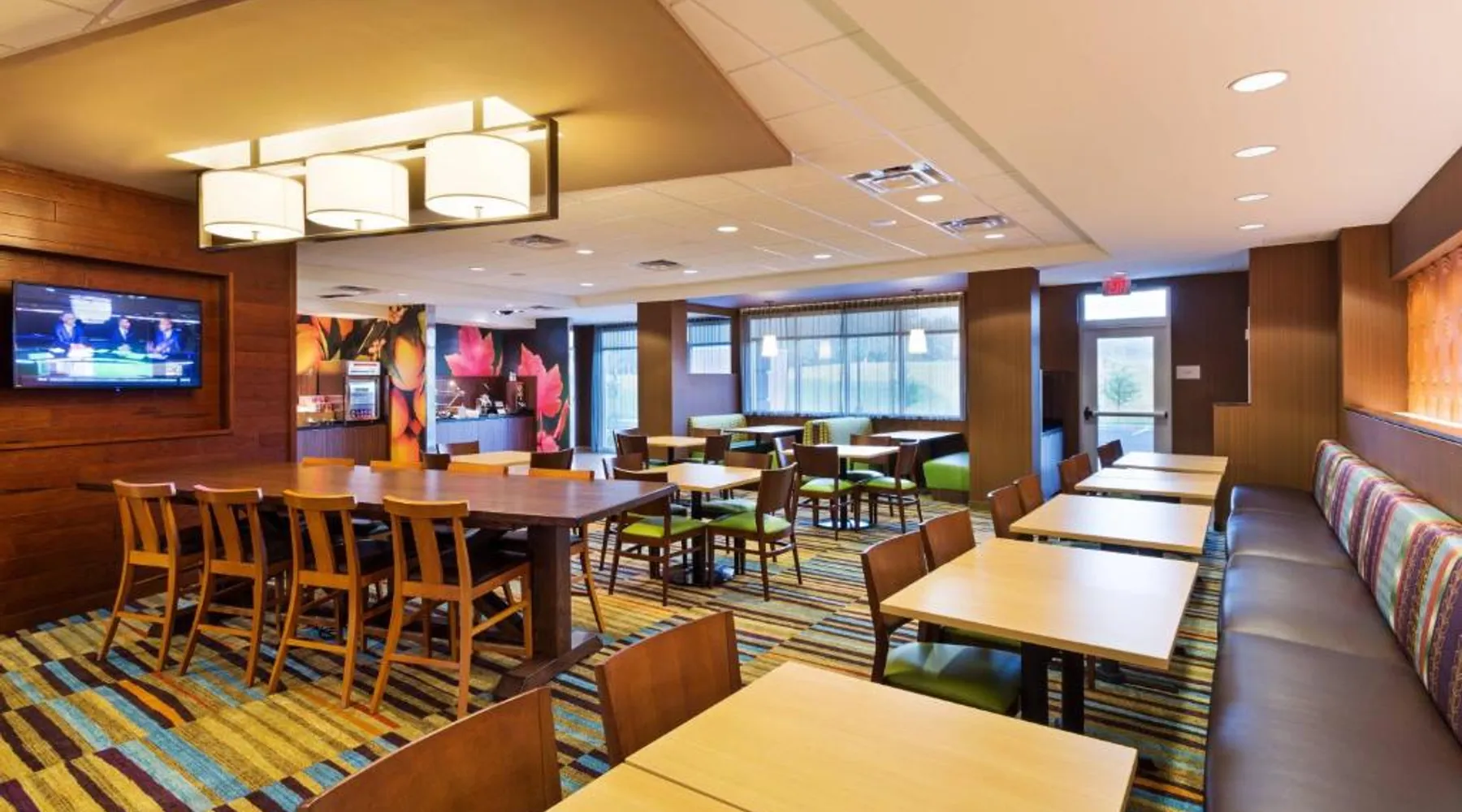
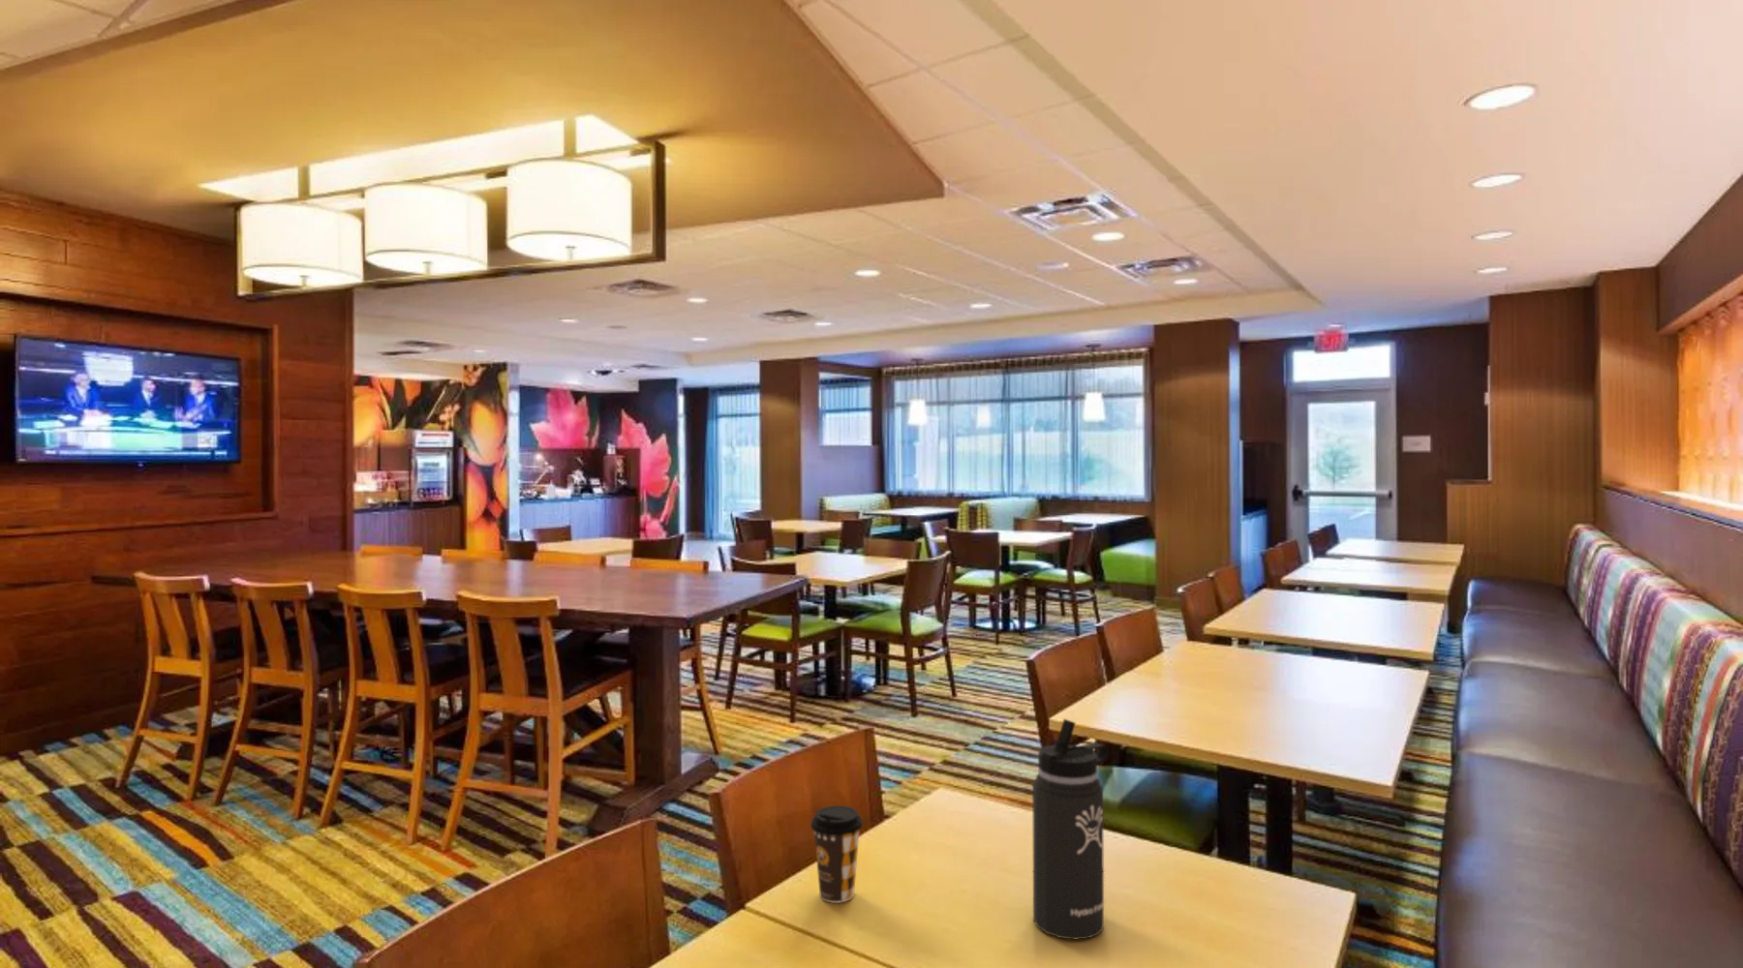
+ coffee cup (837, 854)
+ thermos bottle (1074, 819)
